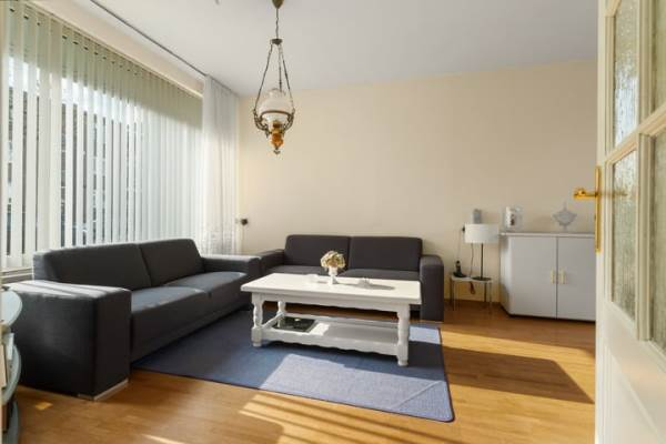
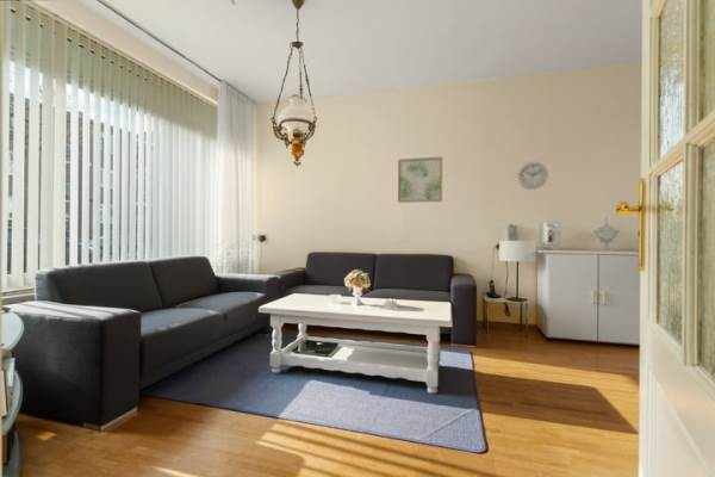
+ wall clock (531, 175)
+ wall art (419, 180)
